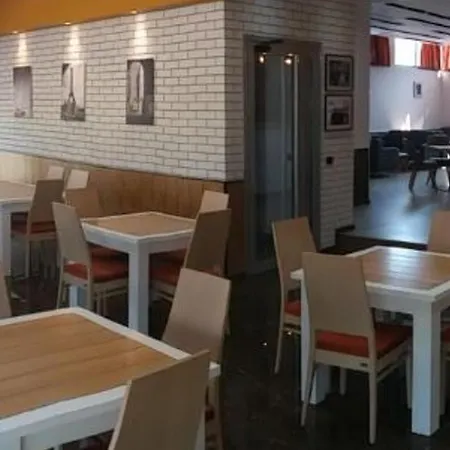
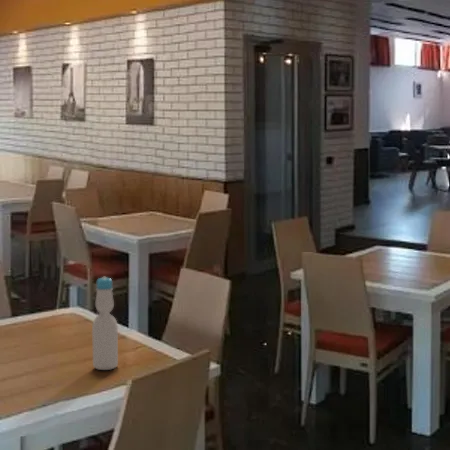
+ bottle (104, 322)
